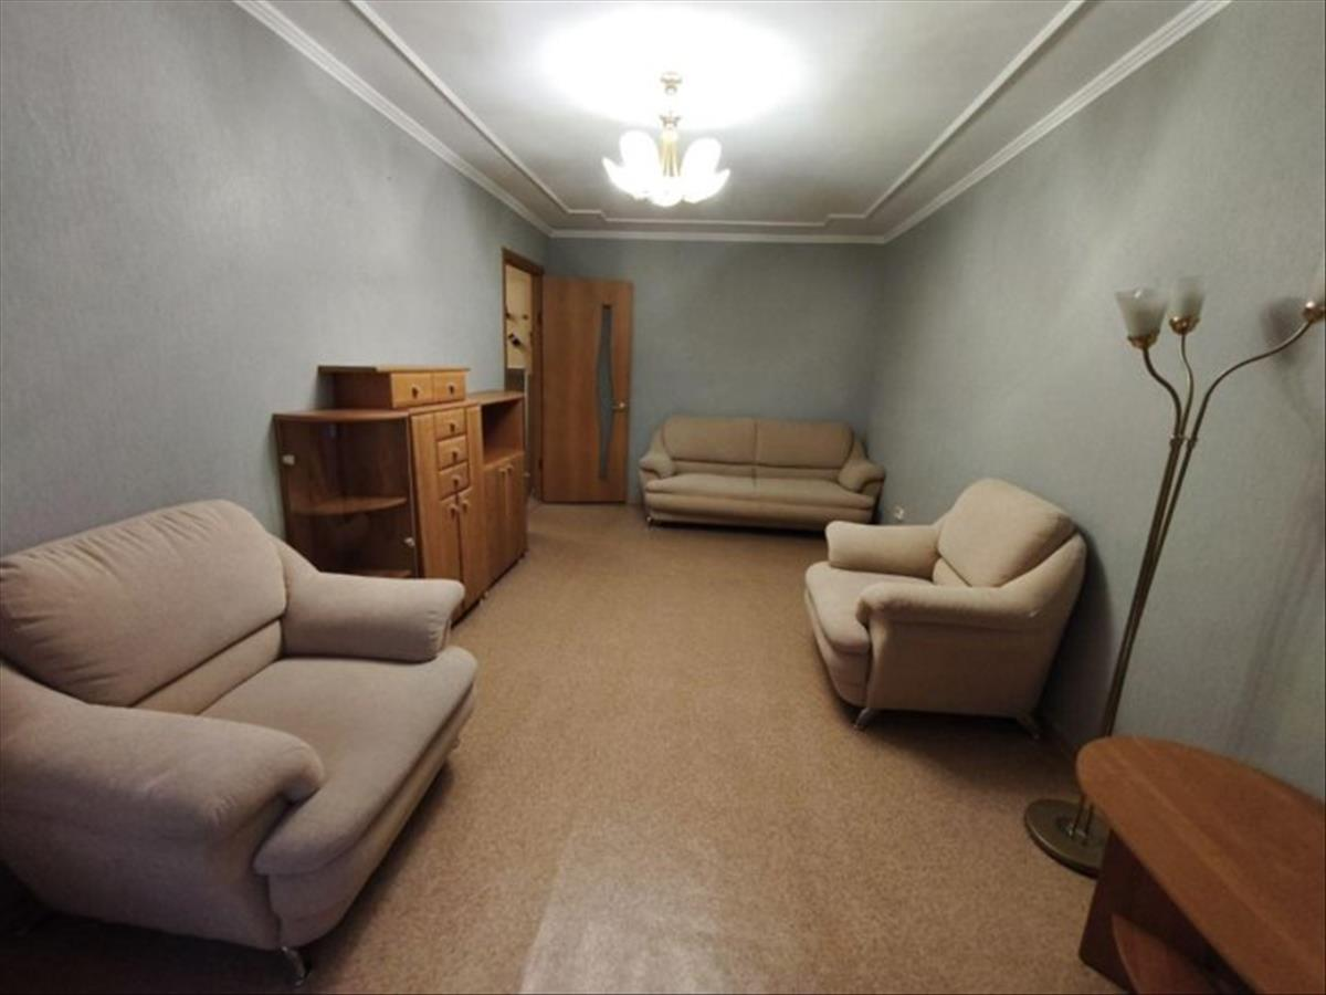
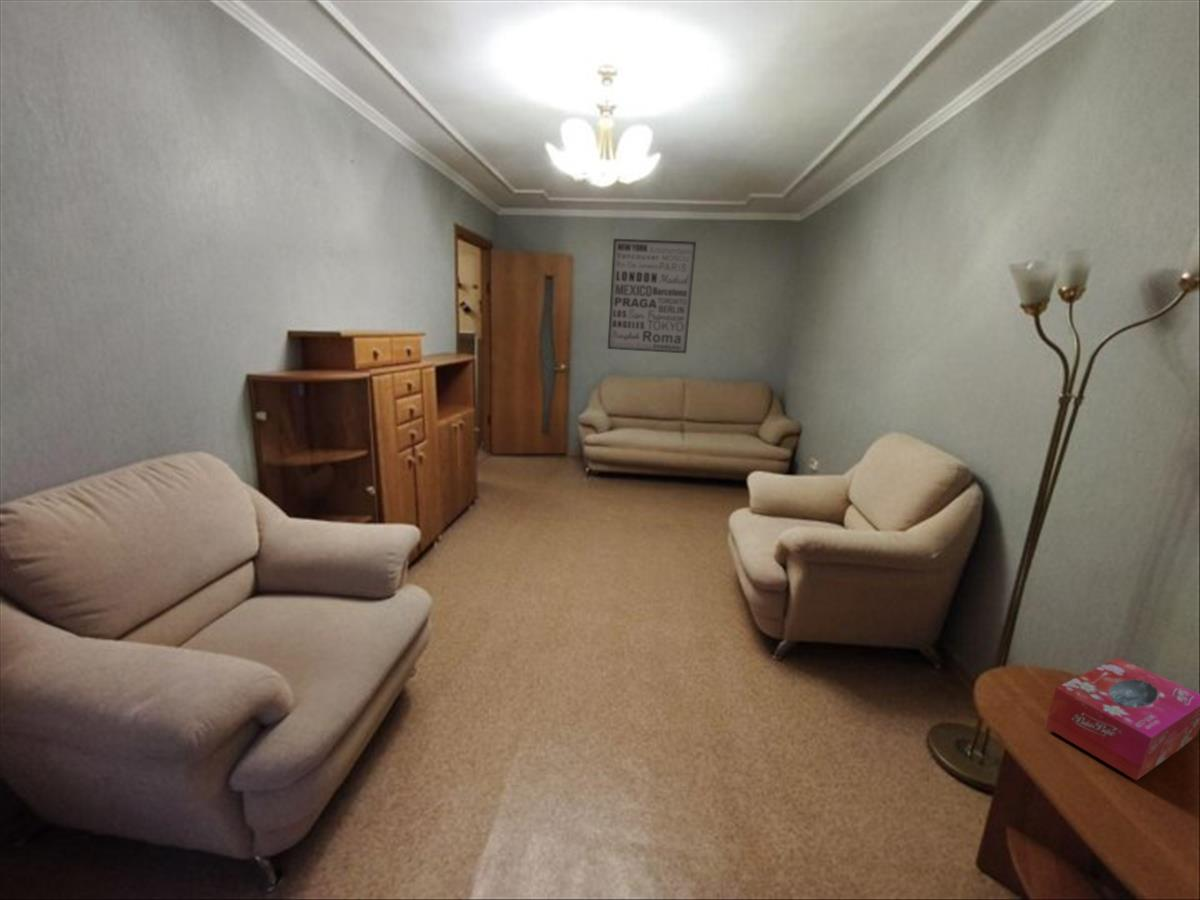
+ wall art (650, 297)
+ tissue box (1126, 712)
